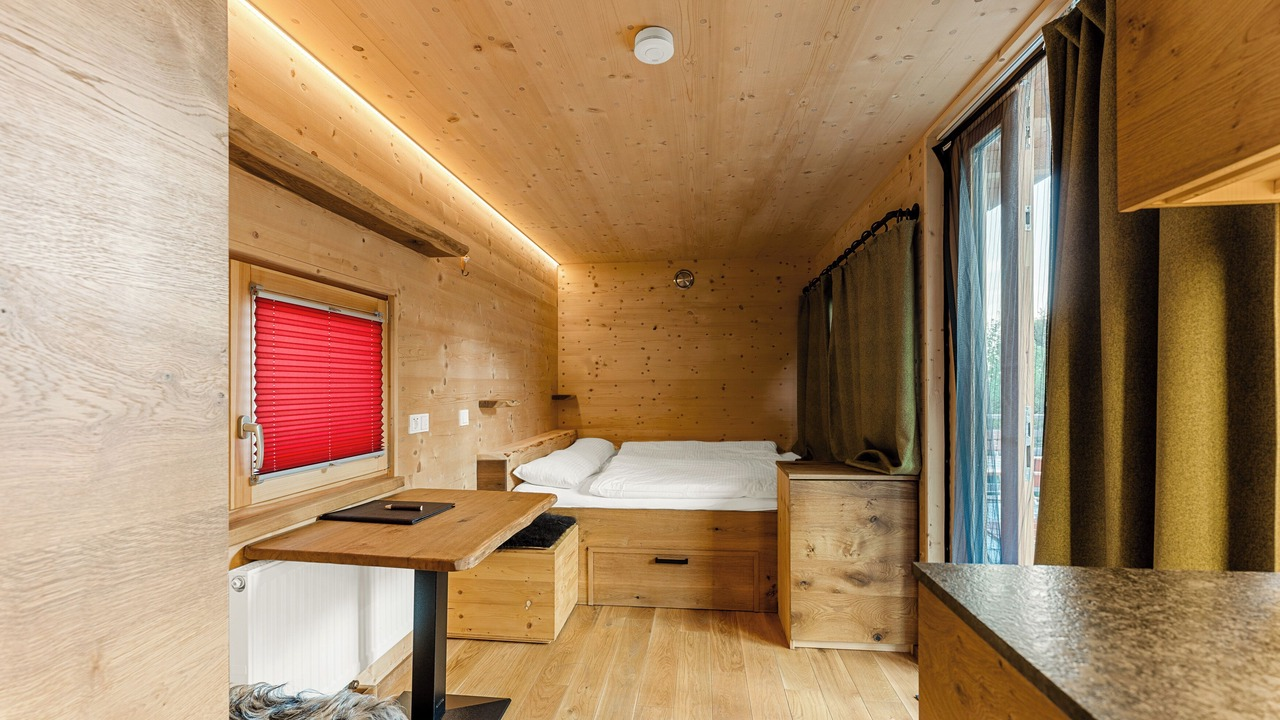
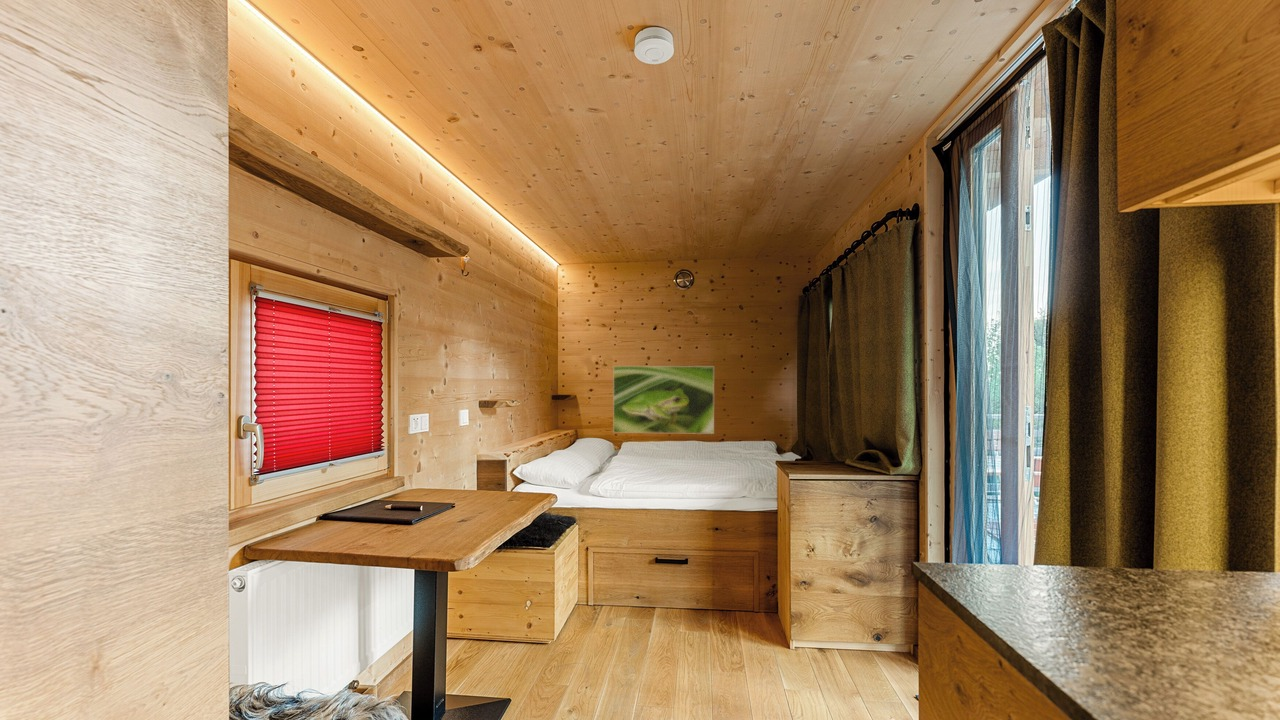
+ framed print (663, 399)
